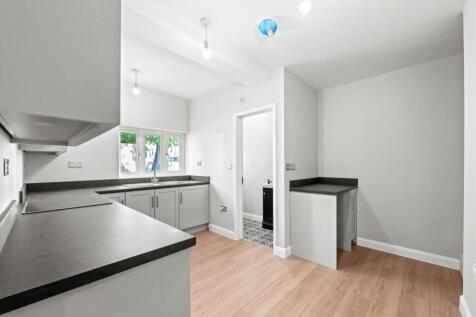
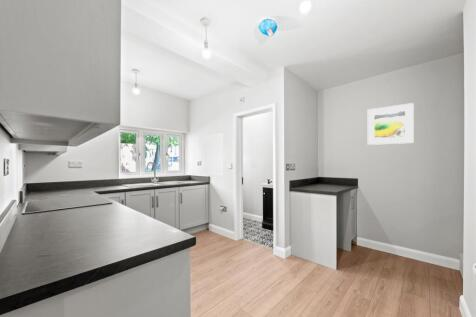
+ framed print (389, 125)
